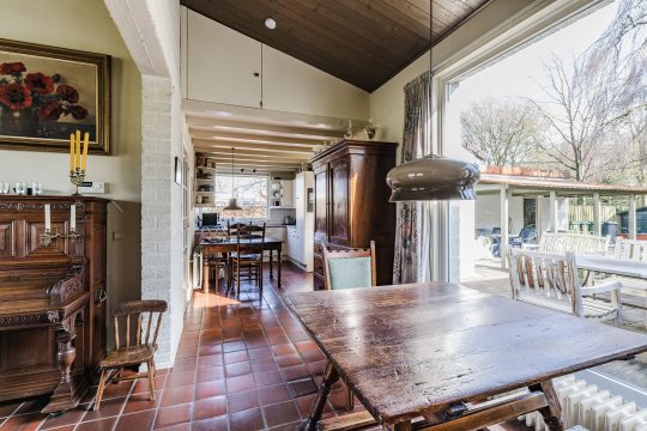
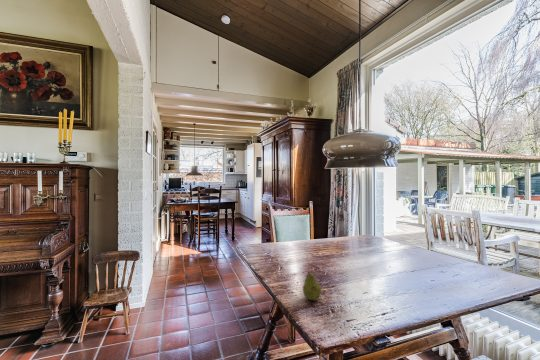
+ fruit (312, 285)
